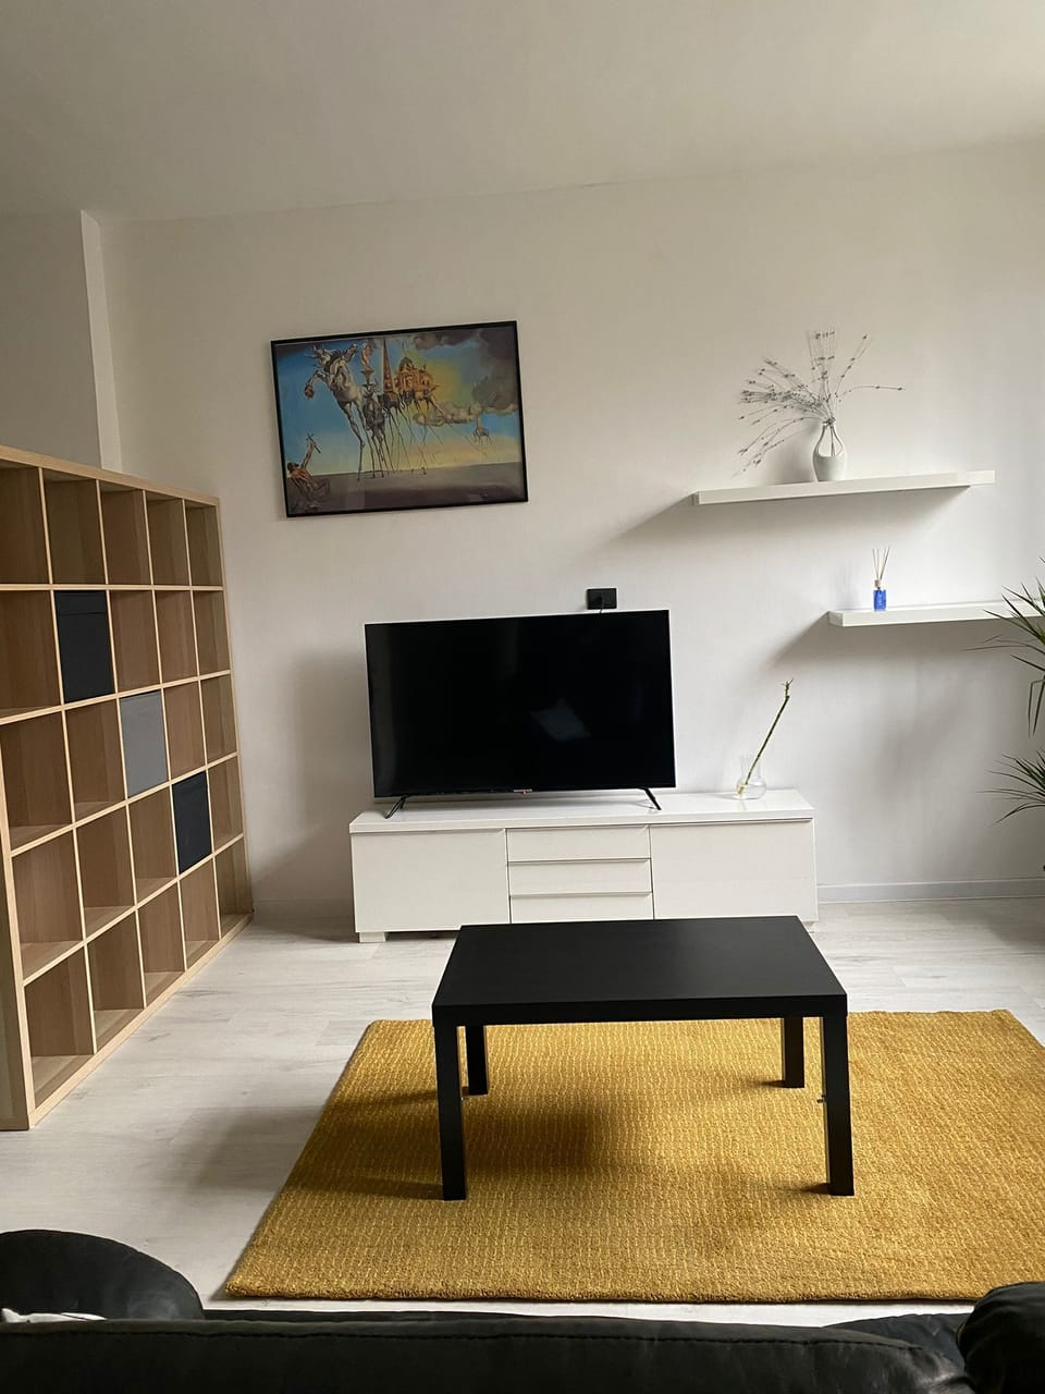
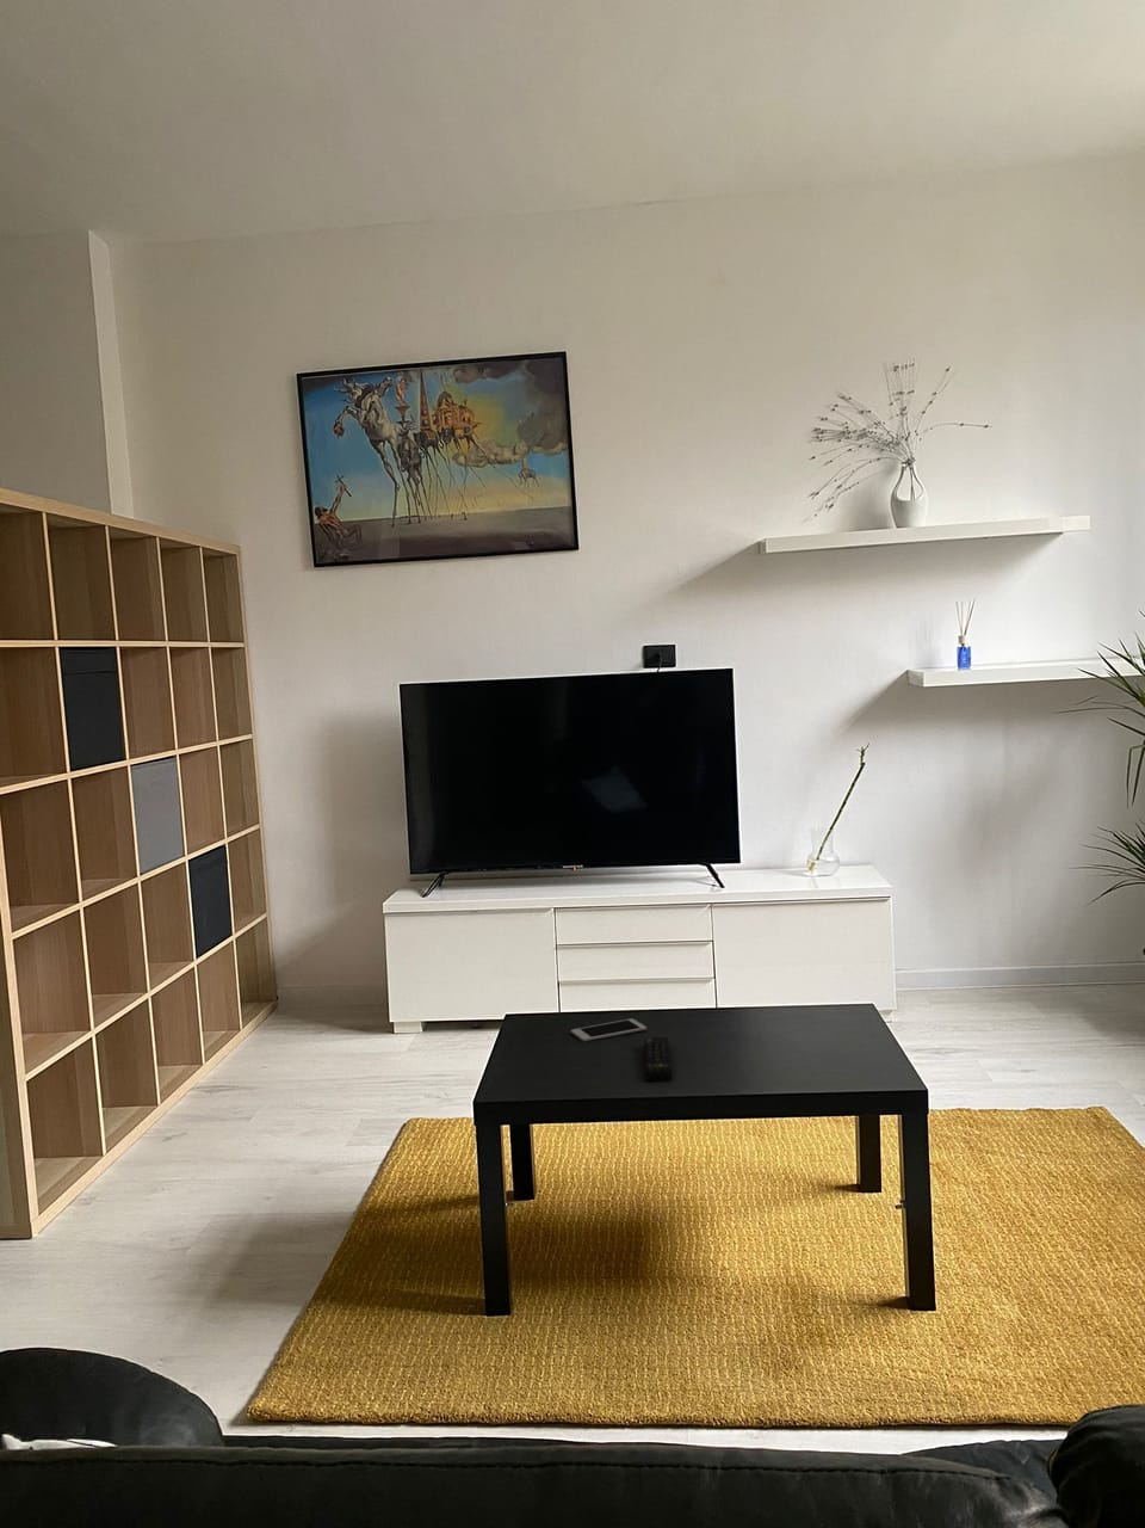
+ cell phone (609, 1029)
+ remote control (657, 1058)
